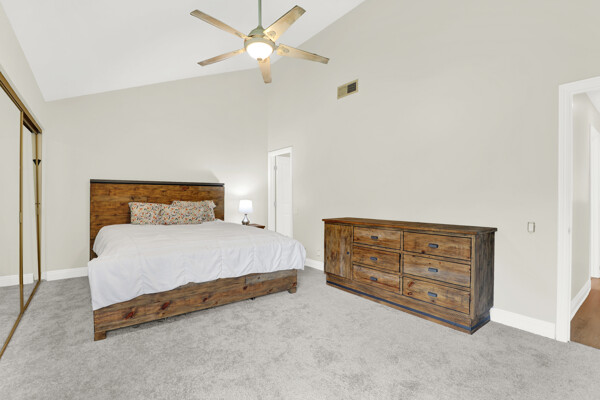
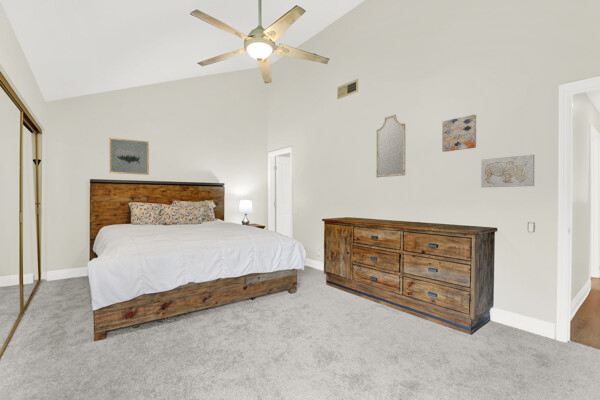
+ wall art (129, 156)
+ wall art (506, 172)
+ wall art (458, 134)
+ home mirror (390, 146)
